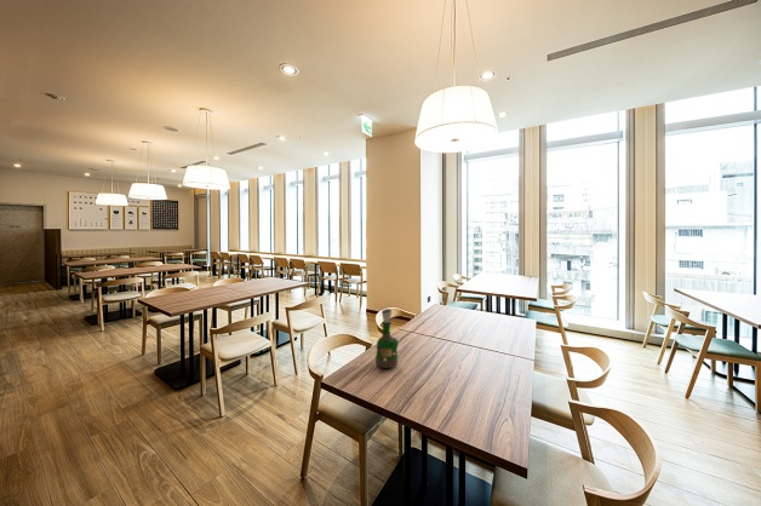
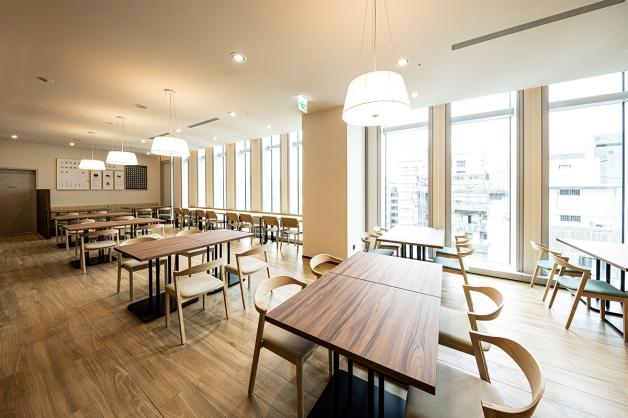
- grog bottle (387, 337)
